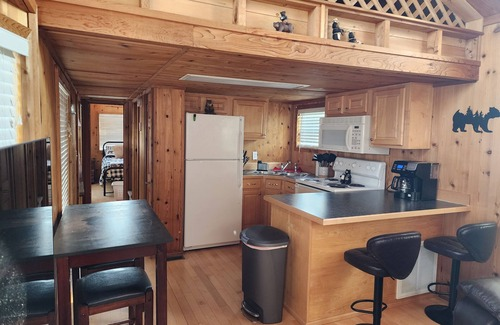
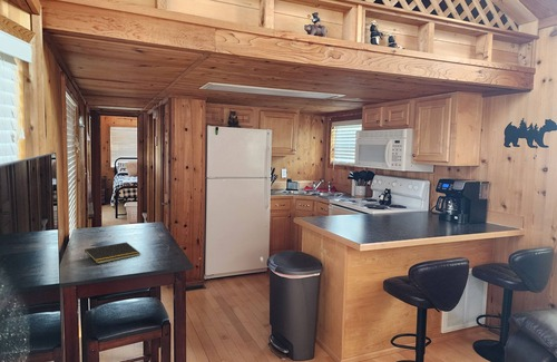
+ notepad (113, 252)
